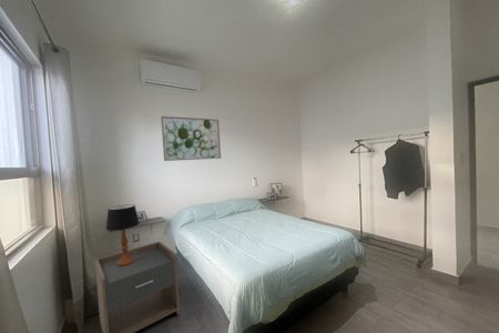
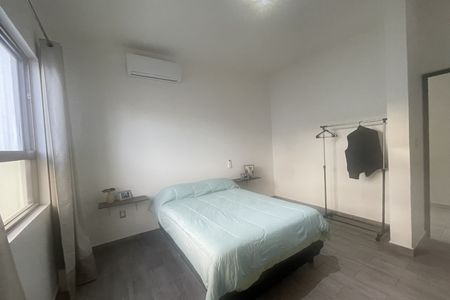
- table lamp (123, 234)
- wall art (193, 139)
- nightstand (138, 287)
